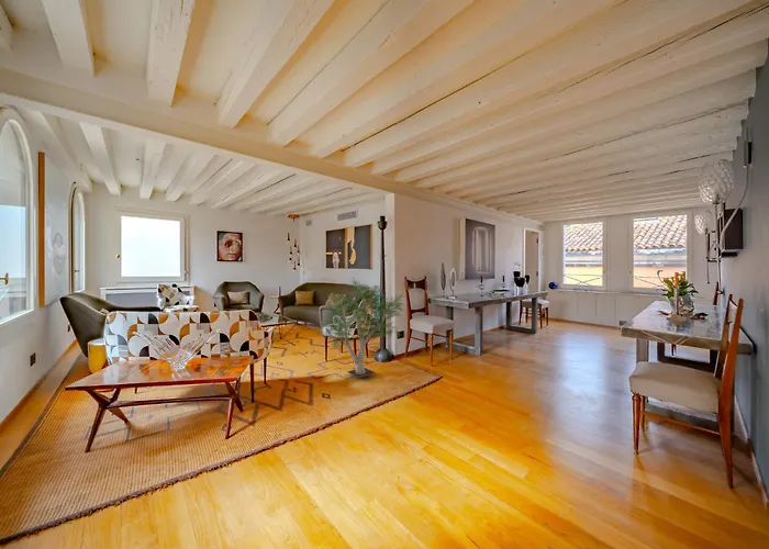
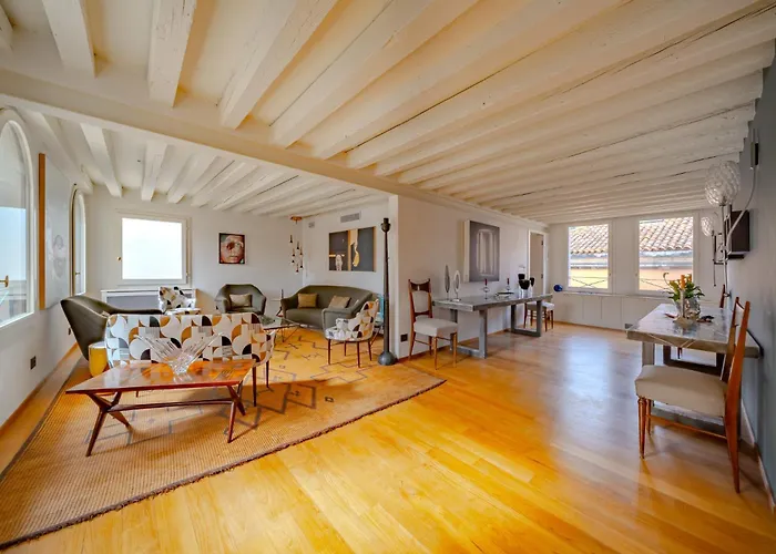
- potted tree (370, 324)
